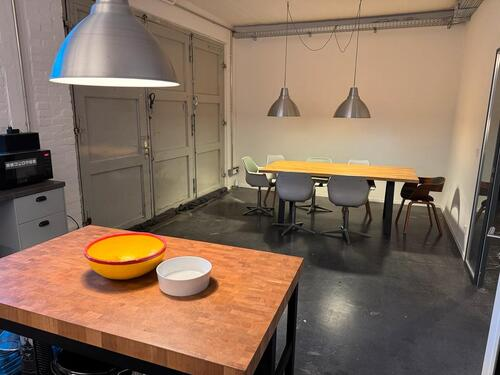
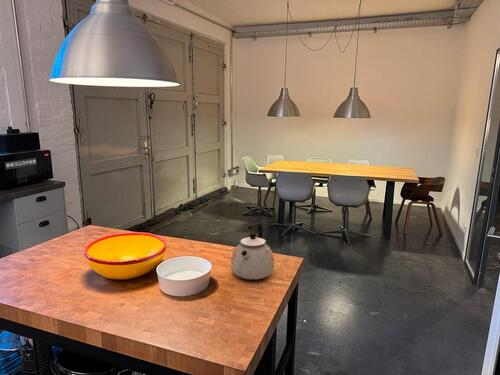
+ kettle (252, 249)
